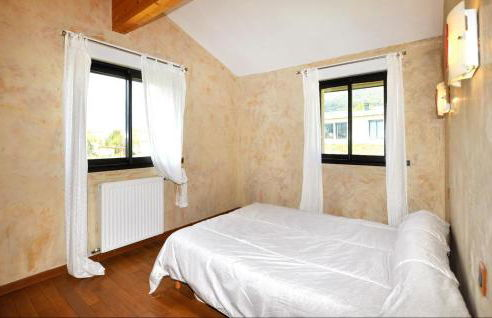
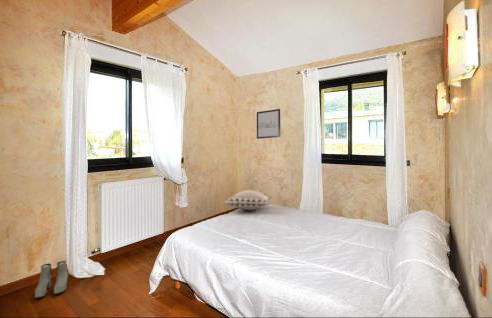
+ wall art (268, 124)
+ decorative pillow (249, 199)
+ boots (50, 277)
